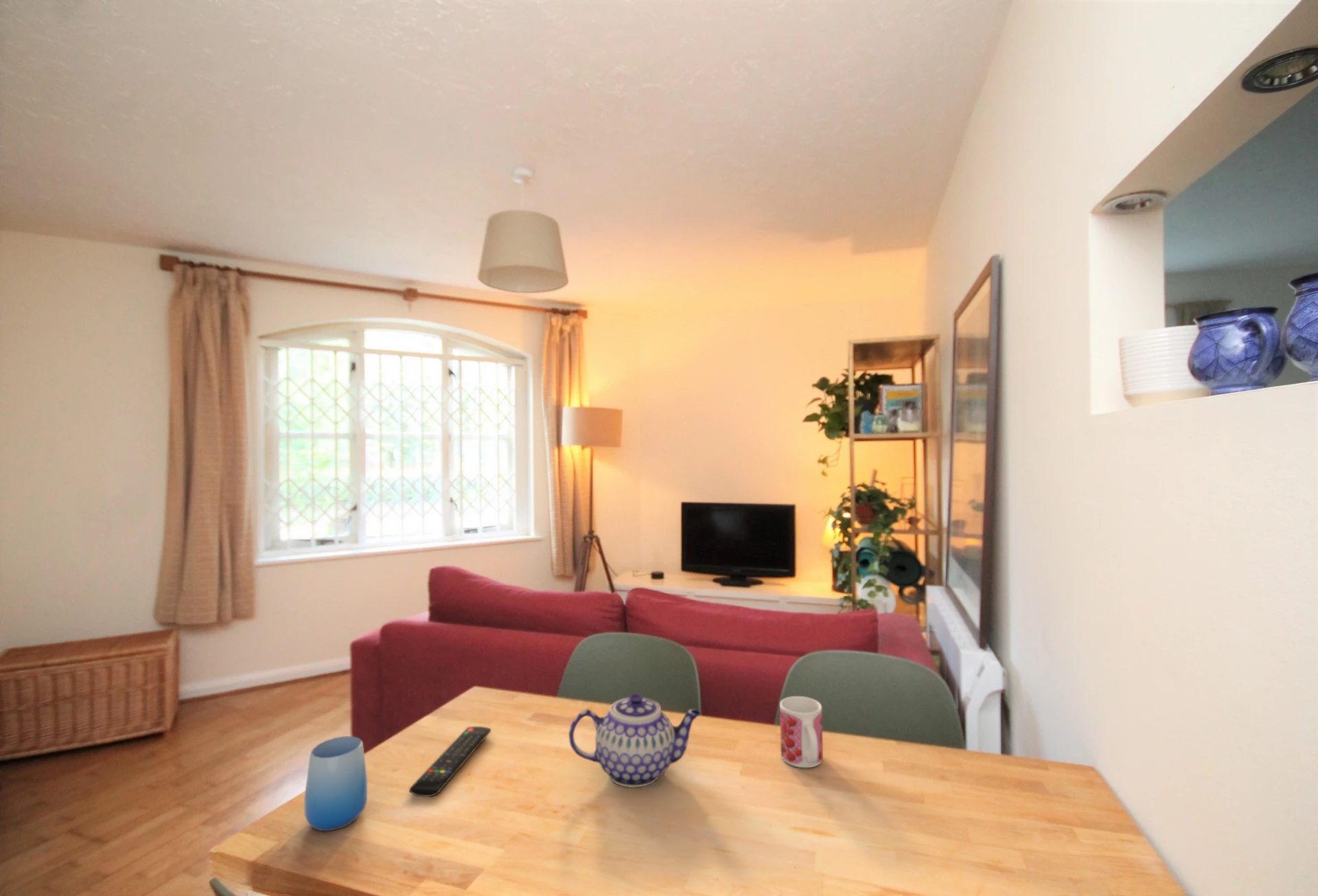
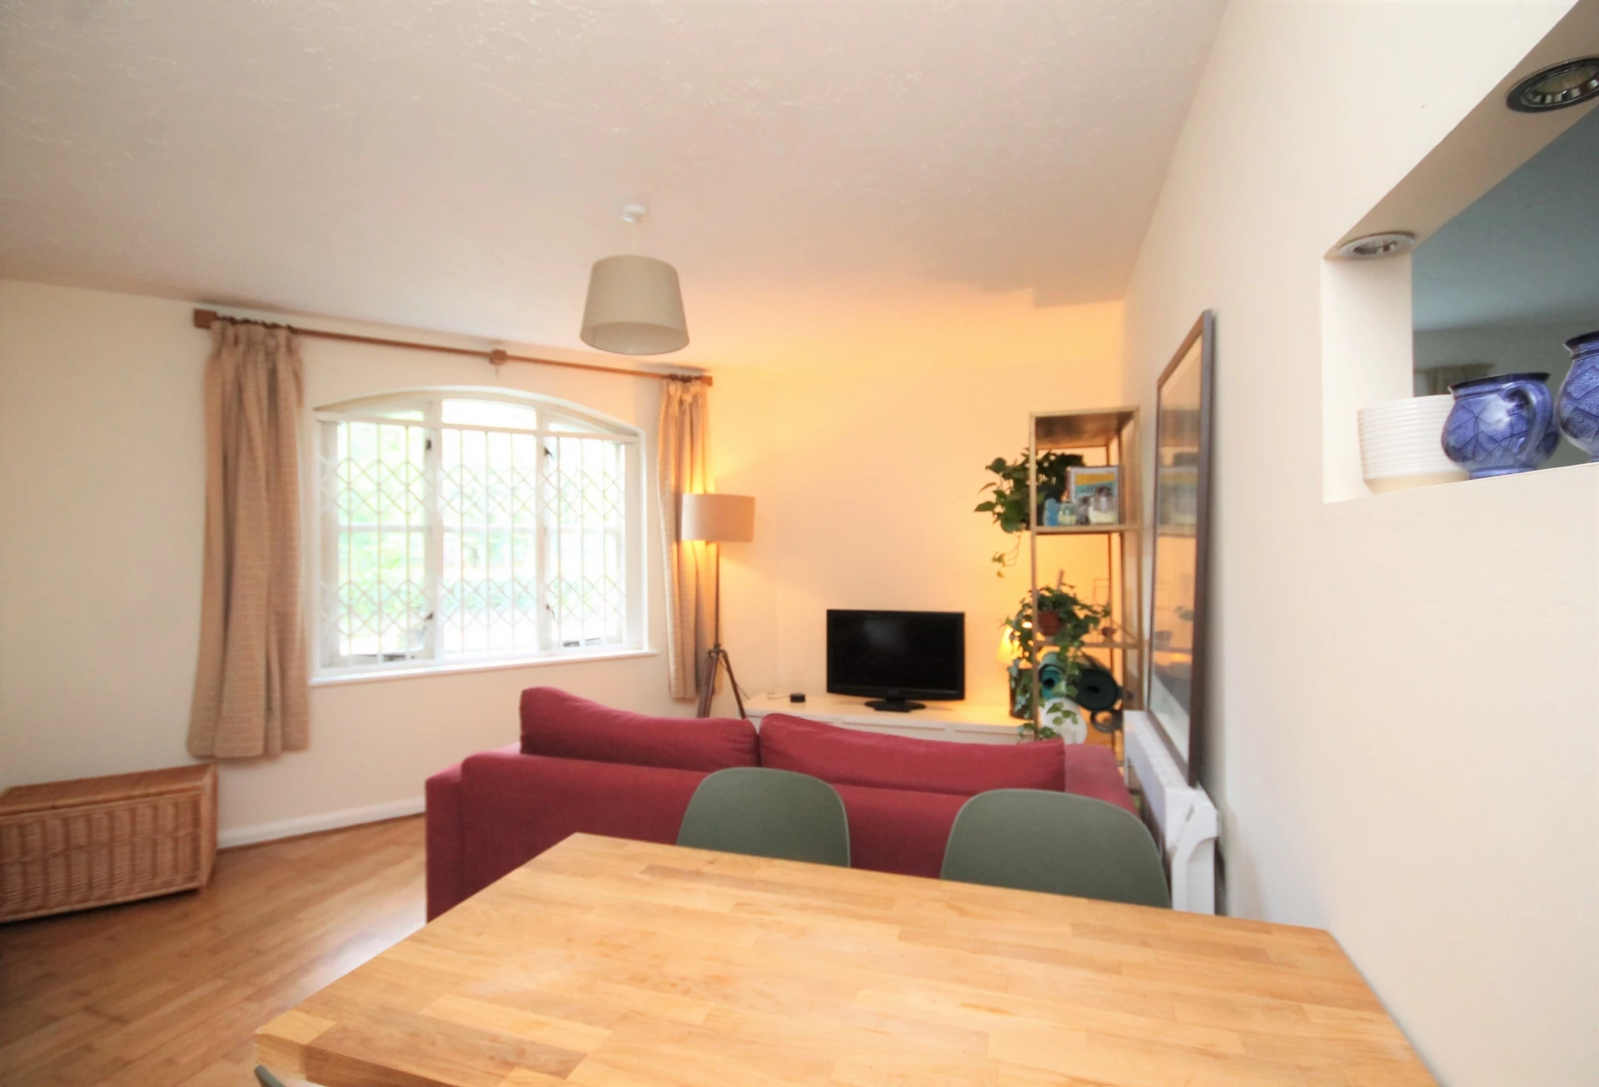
- mug (802, 735)
- remote control (454, 758)
- teapot (635, 733)
- cup (336, 782)
